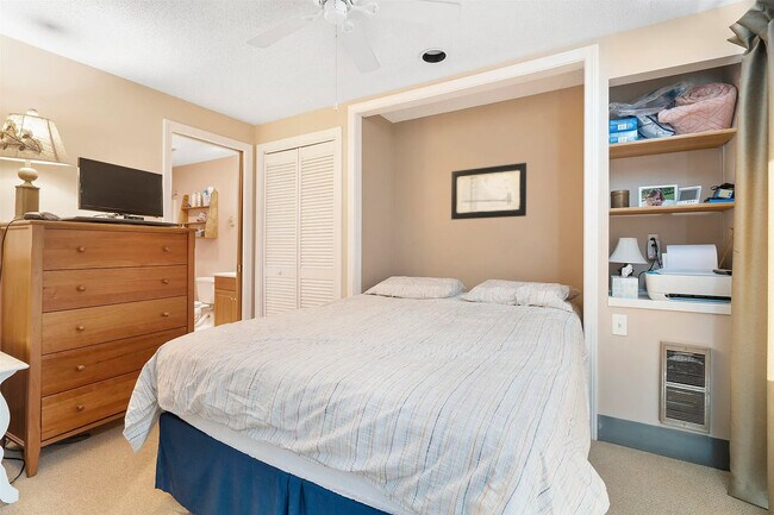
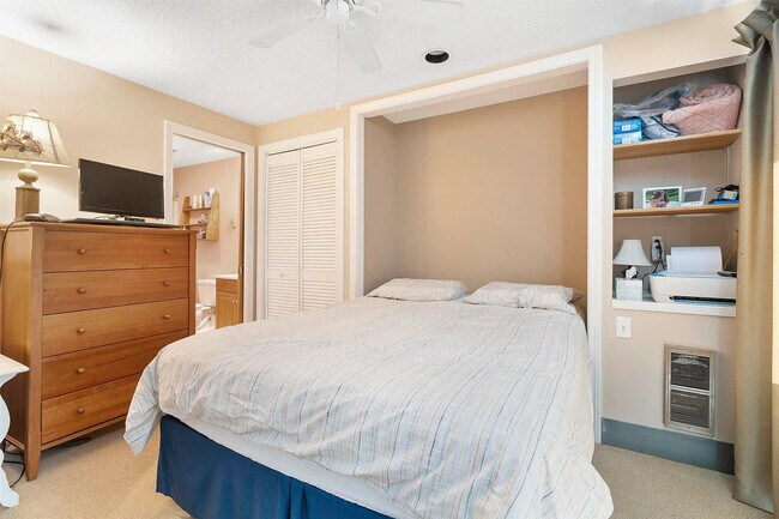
- wall art (486, 193)
